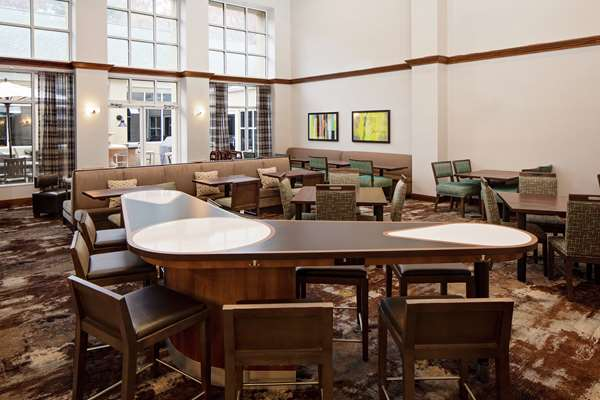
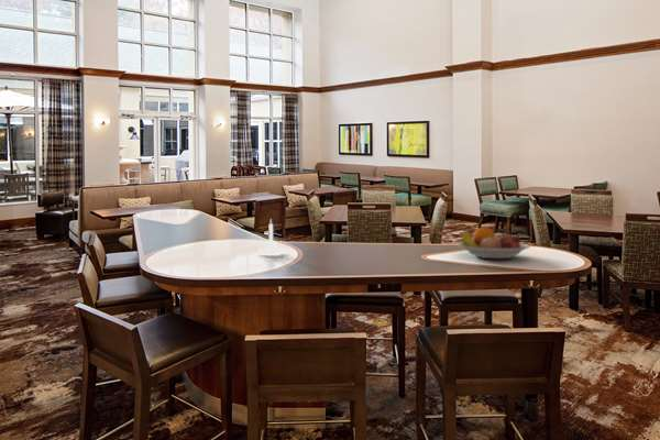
+ candle holder (271, 235)
+ fruit bowl (493, 242)
